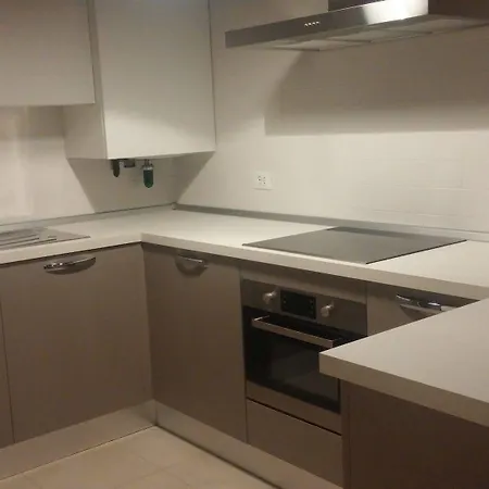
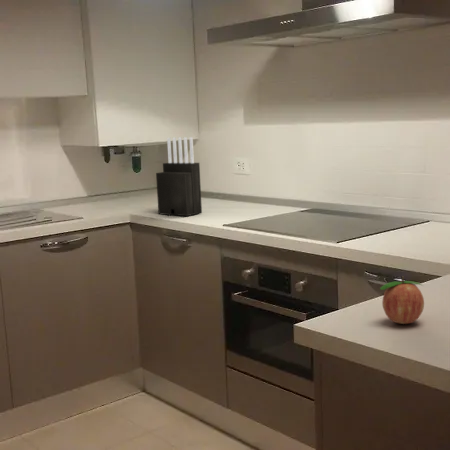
+ fruit (402, 299)
+ knife block (176, 176)
